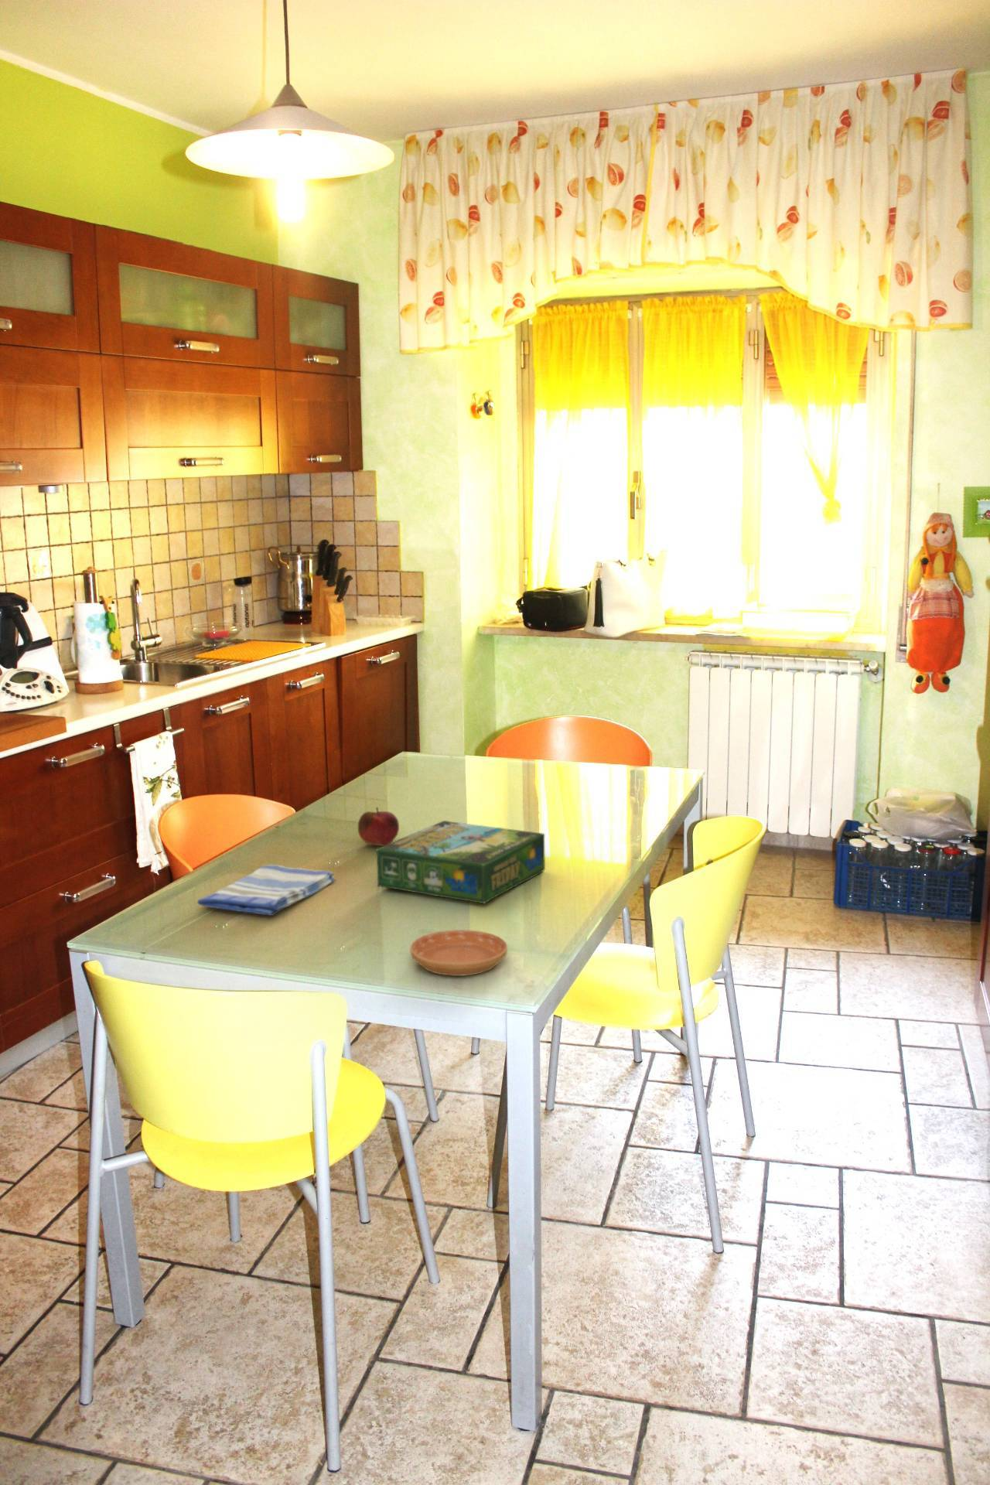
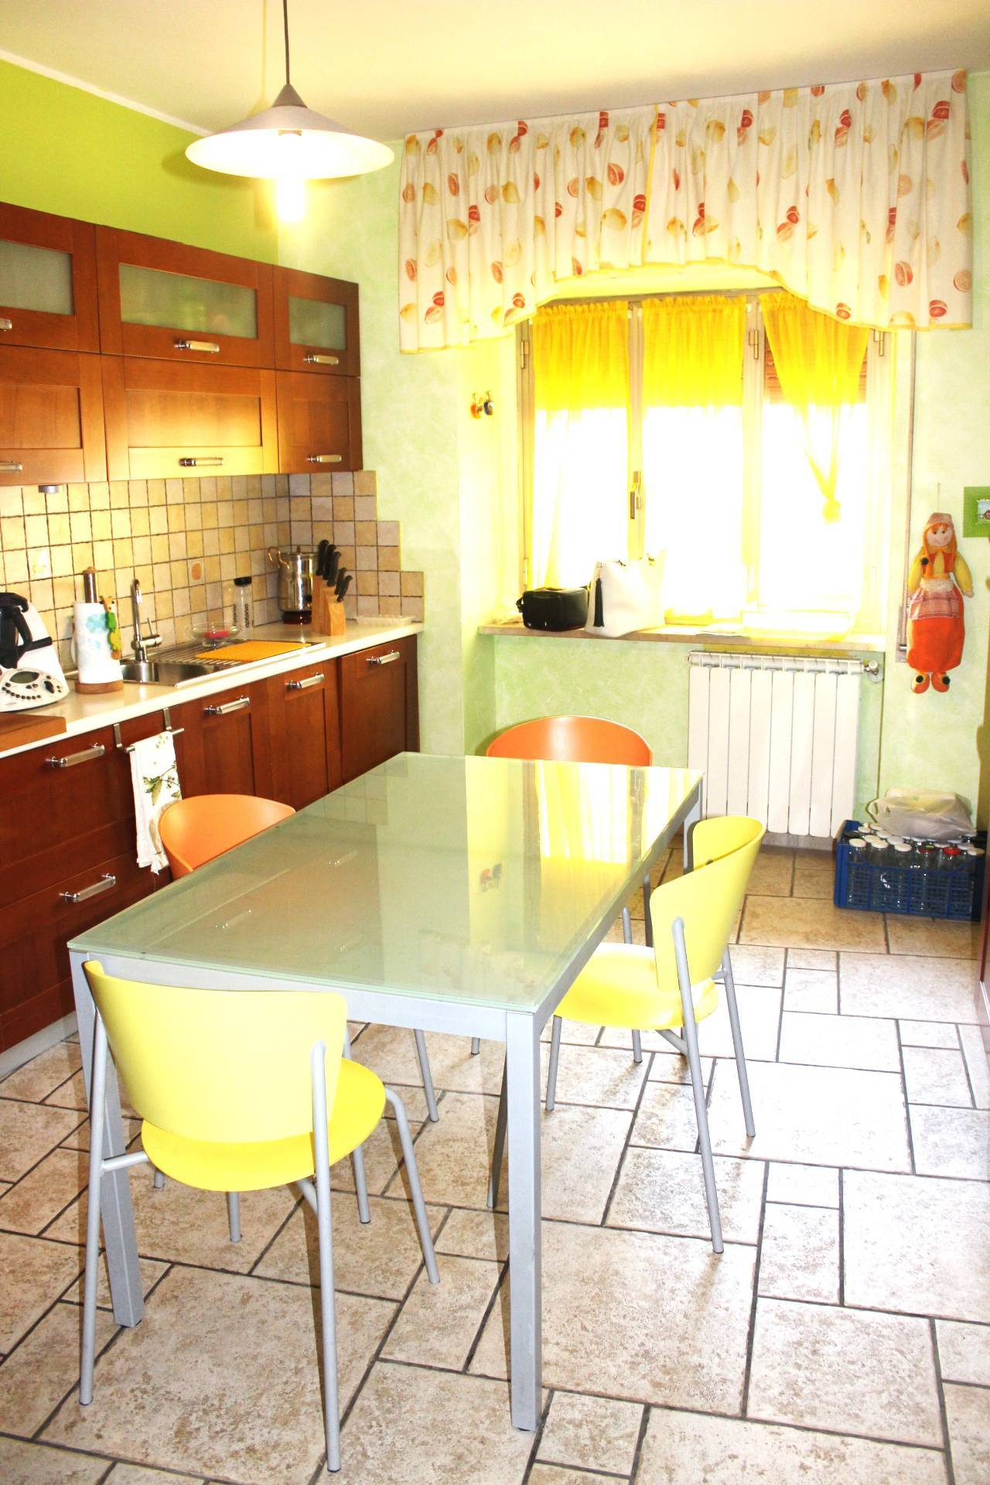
- board game (463, 860)
- dish towel (268, 888)
- saucer (459, 954)
- fruit (378, 826)
